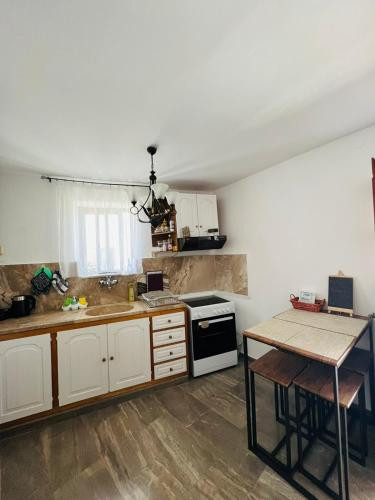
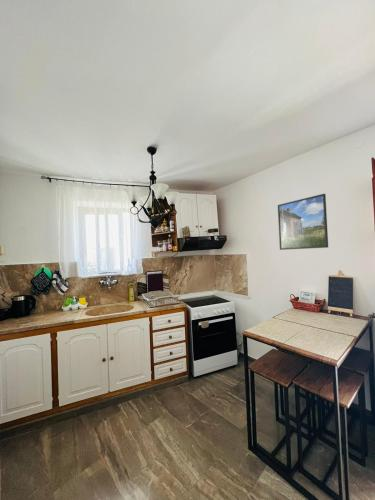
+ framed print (300, 224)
